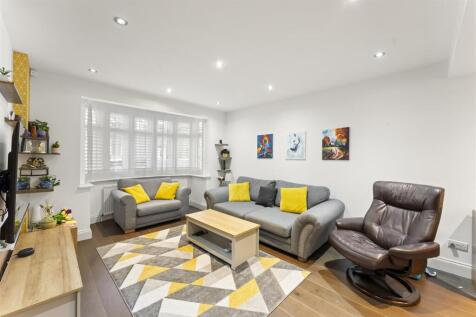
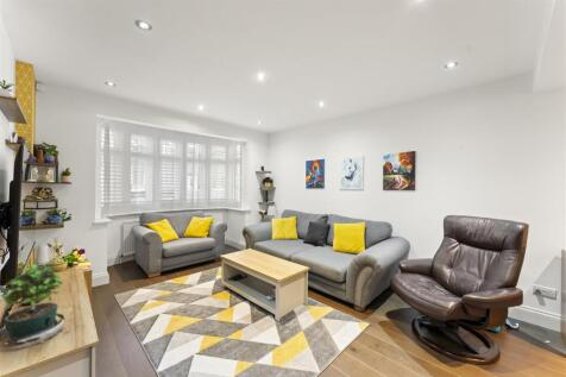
+ potted plant (38, 299)
